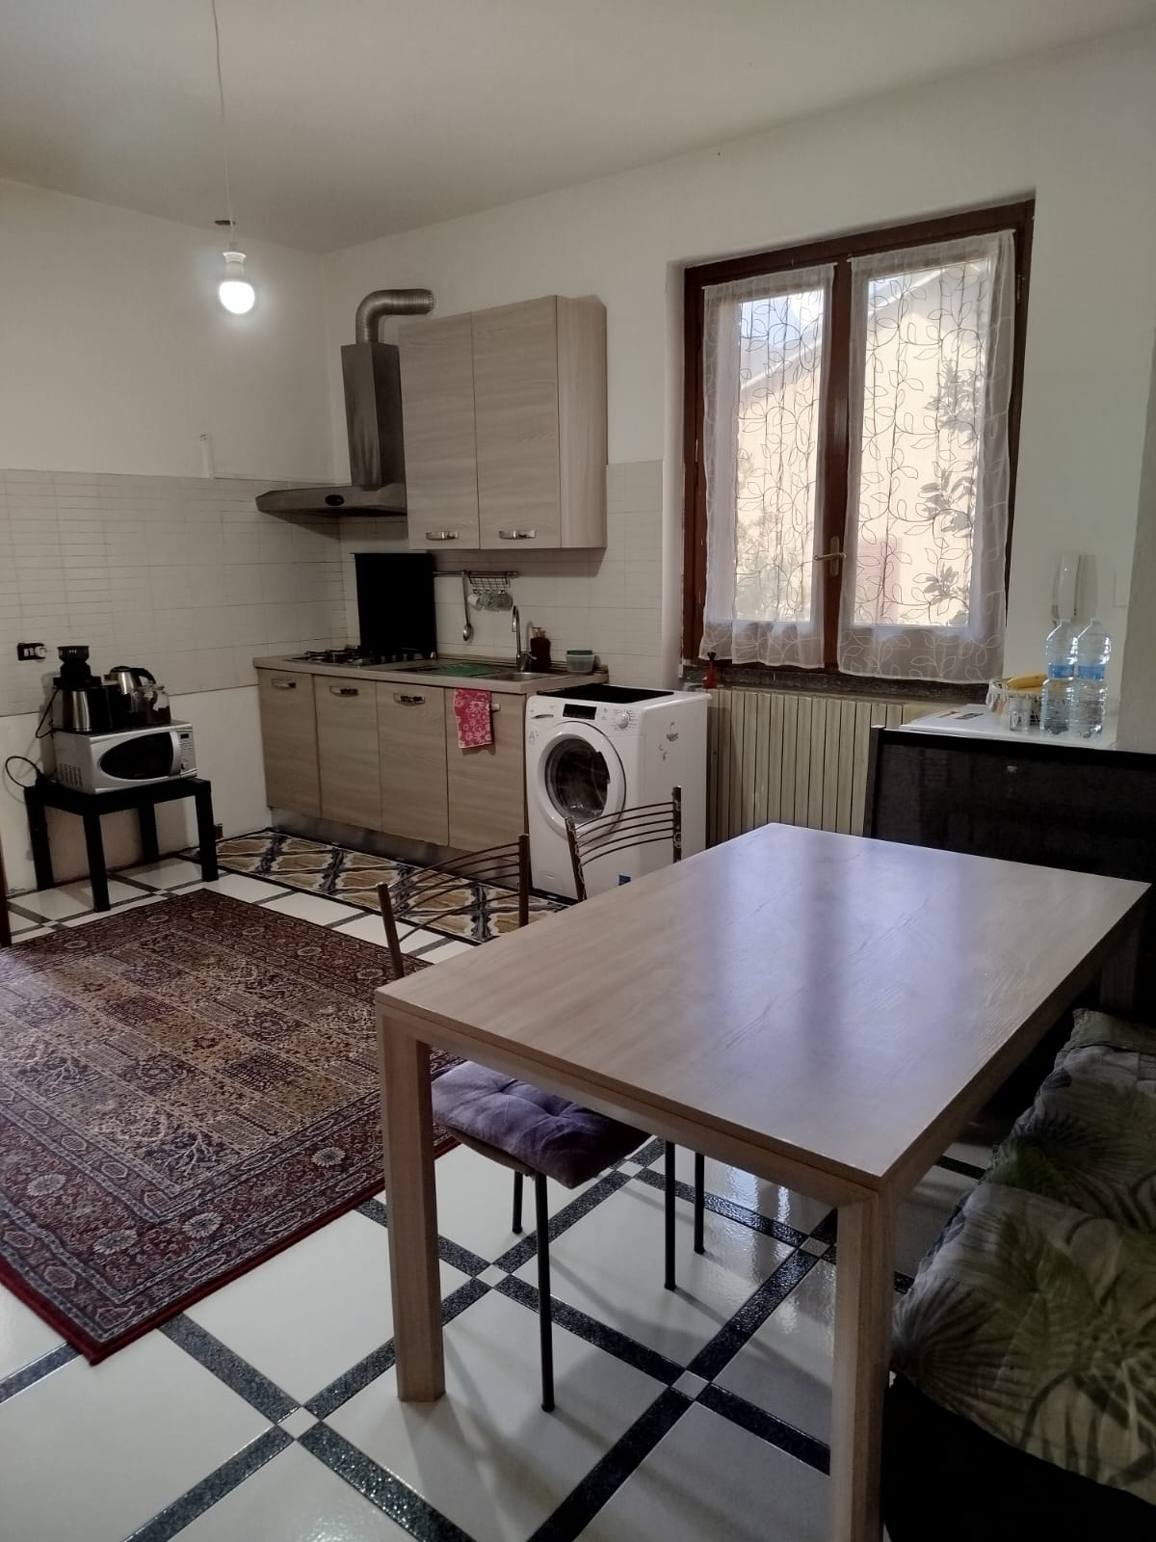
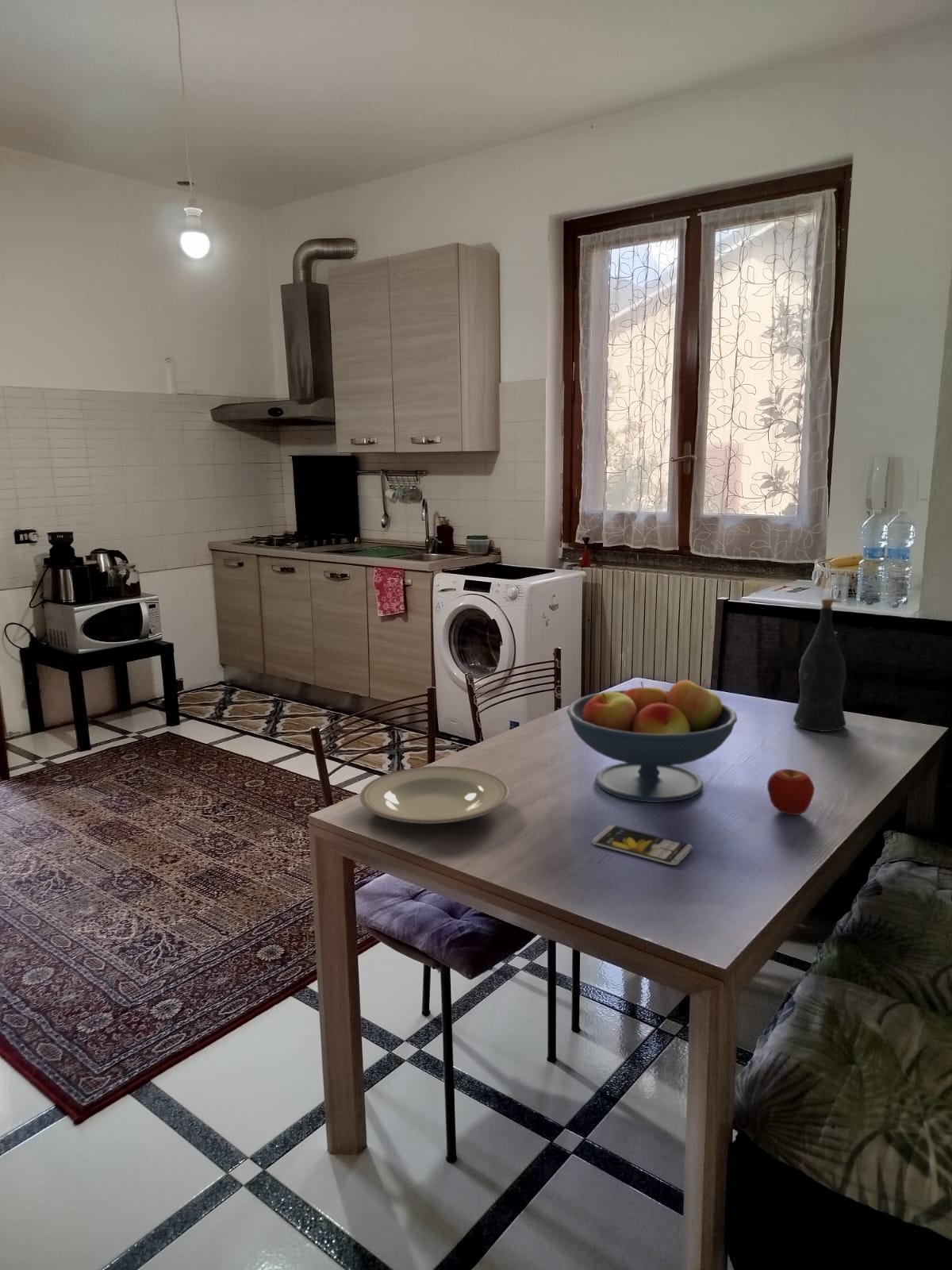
+ plate (435, 800)
+ fruit bowl (650, 733)
+ wine bottle (823, 663)
+ apple (790, 791)
+ smartphone (641, 844)
